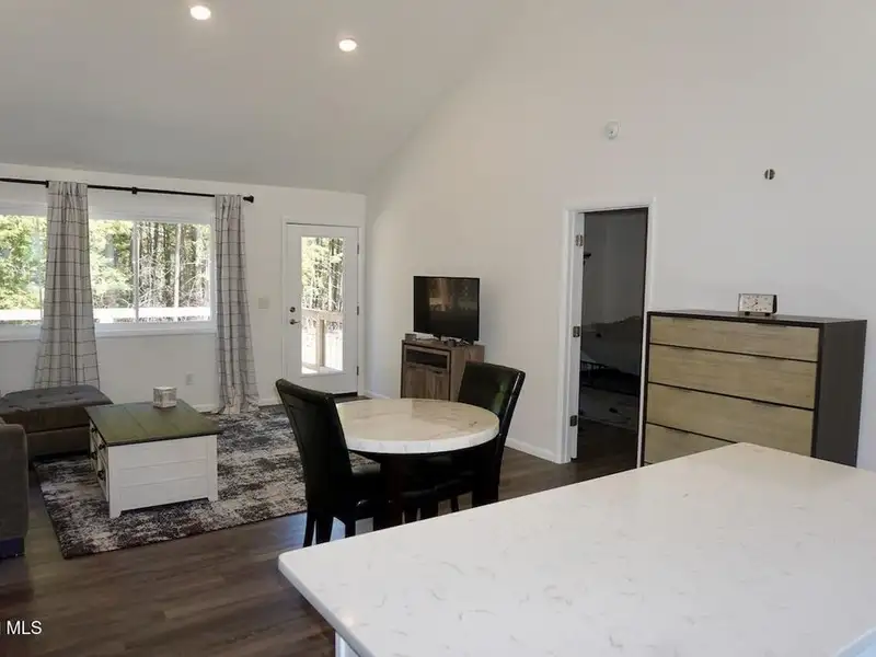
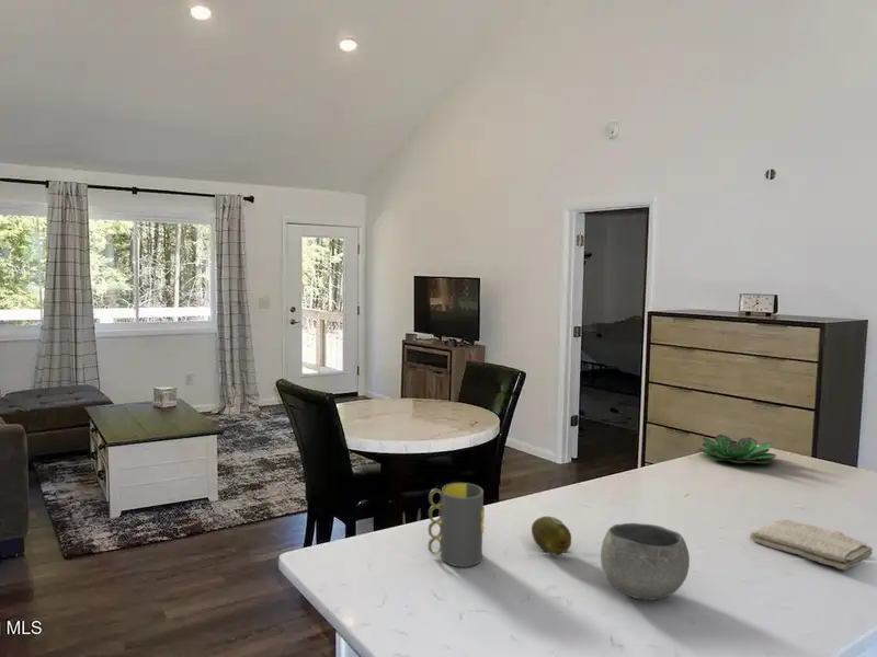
+ fruit (550, 534)
+ bowl (643, 562)
+ washcloth (809, 541)
+ mug (456, 522)
+ succulent plant (736, 449)
